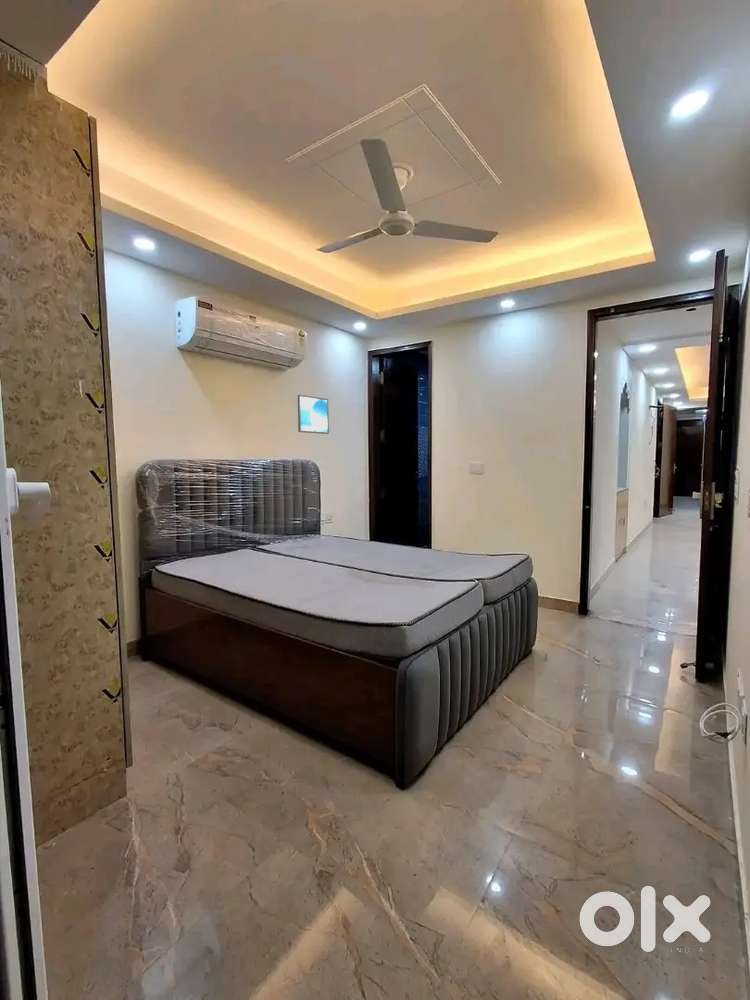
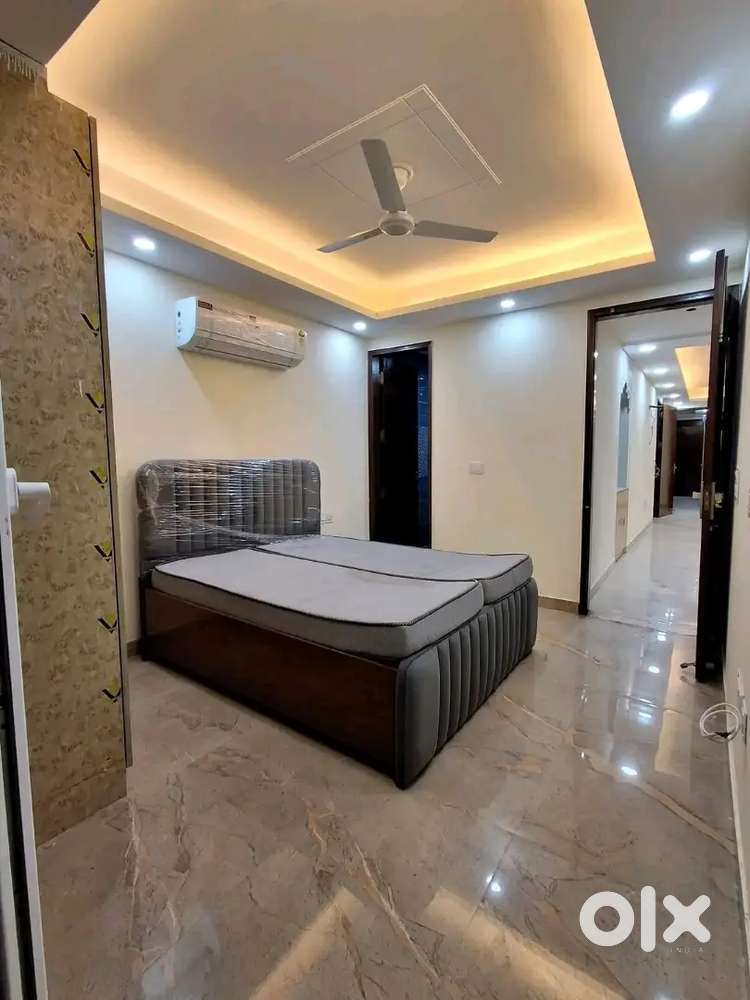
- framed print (313, 414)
